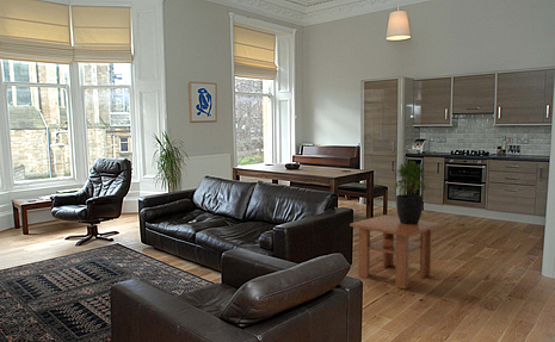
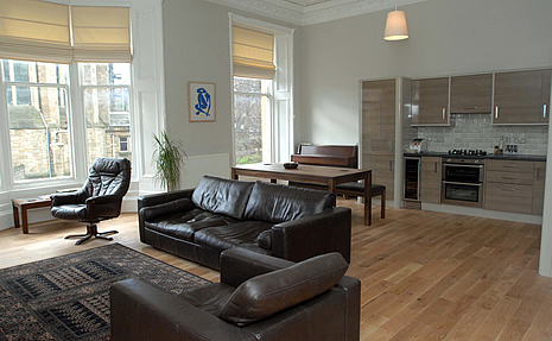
- potted plant (411, 191)
- coffee table (394, 249)
